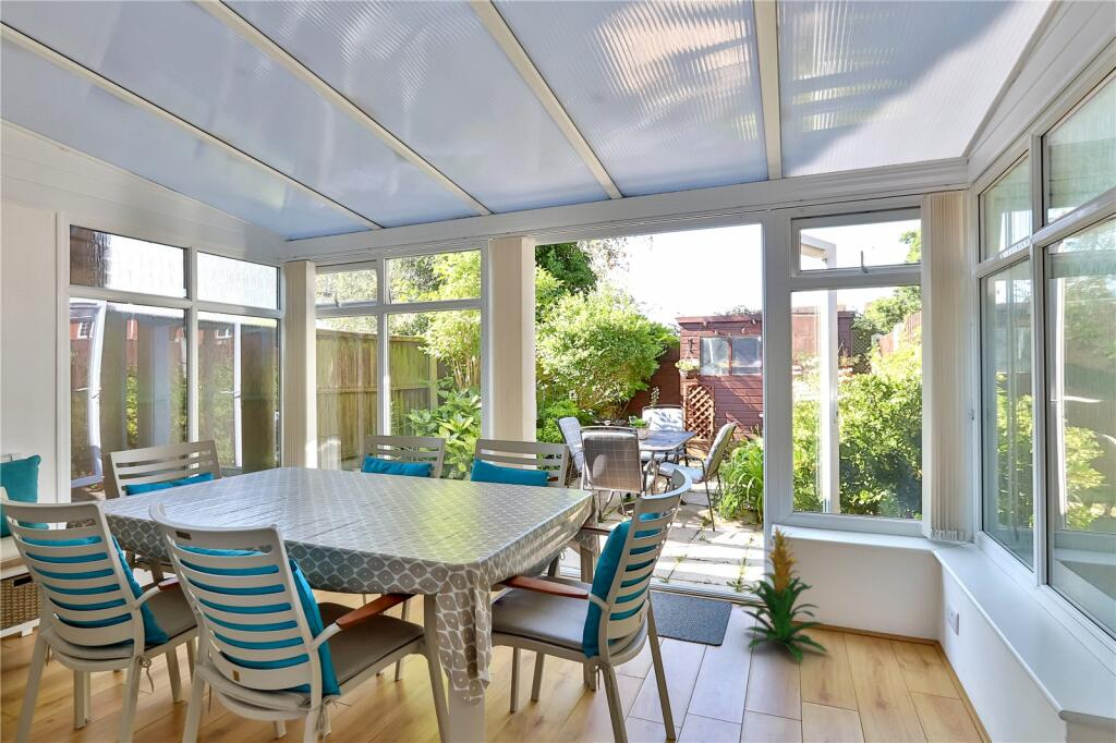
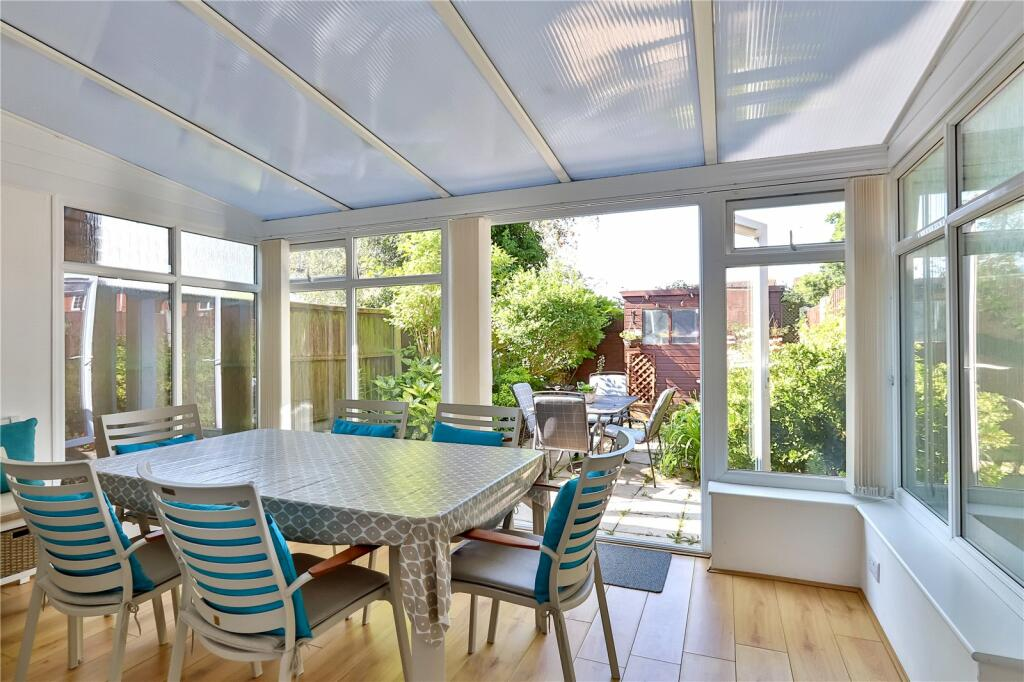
- indoor plant (781, 583)
